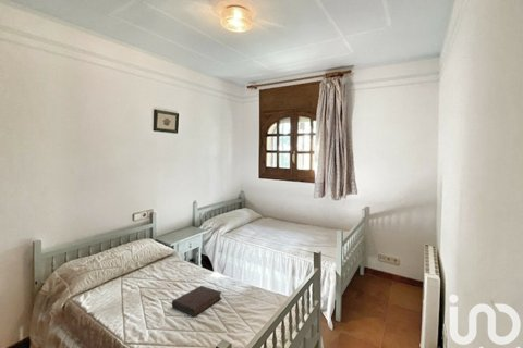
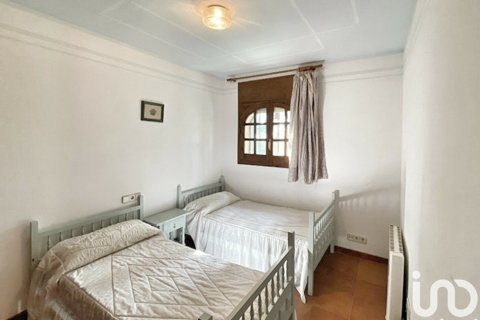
- book (197, 299)
